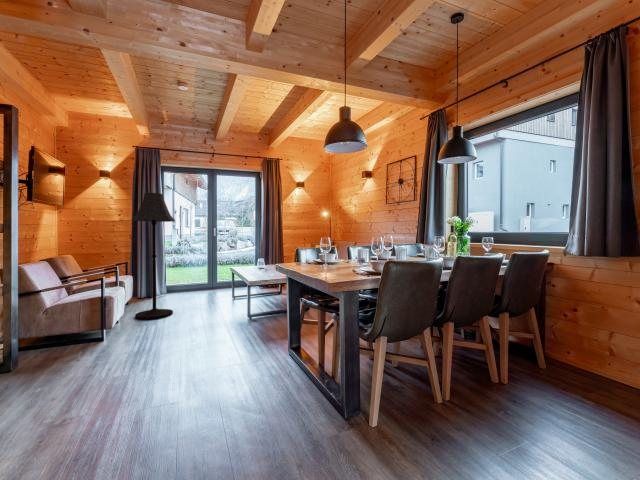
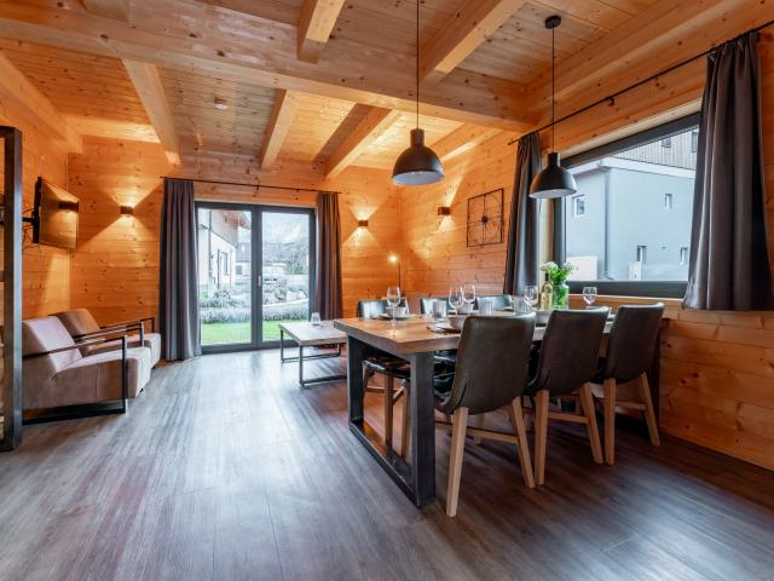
- floor lamp (154, 254)
